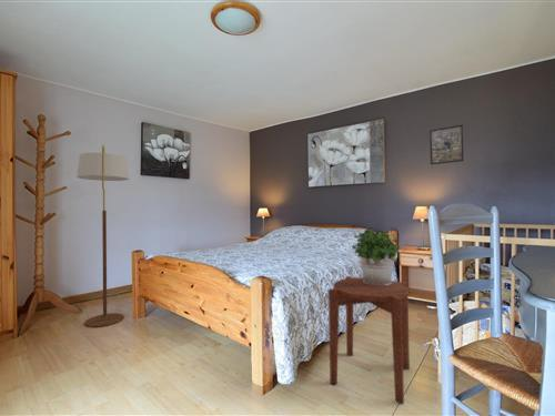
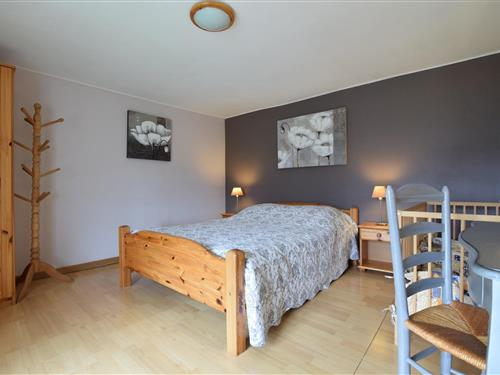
- floor lamp (103, 233)
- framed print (446, 145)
- side table (352, 329)
- potted plant (375, 255)
